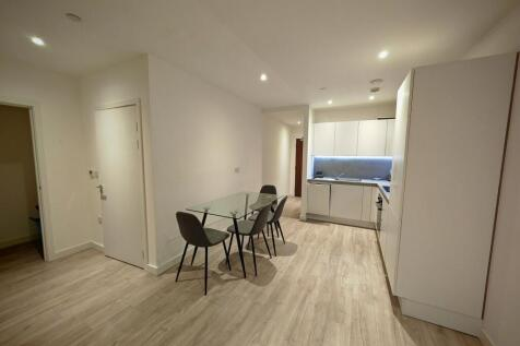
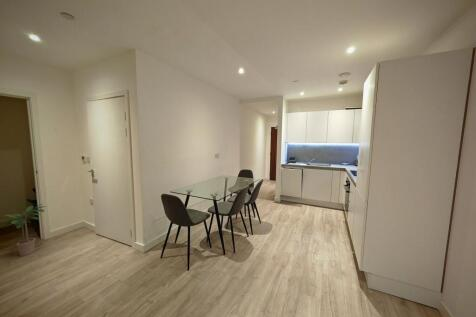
+ potted plant (25, 229)
